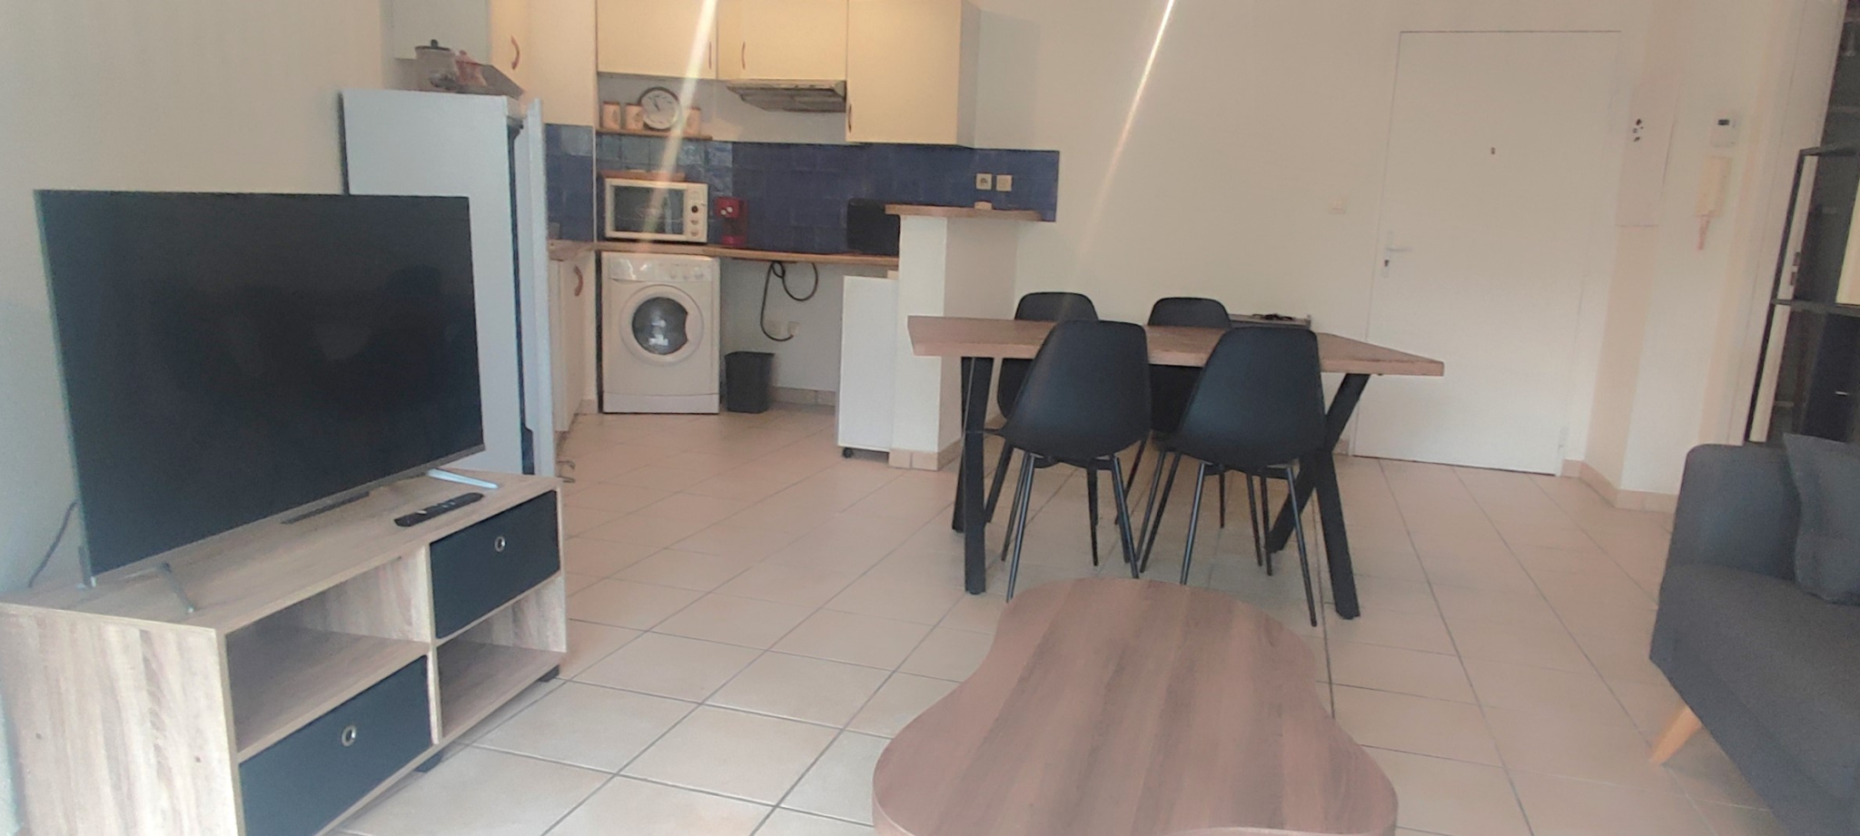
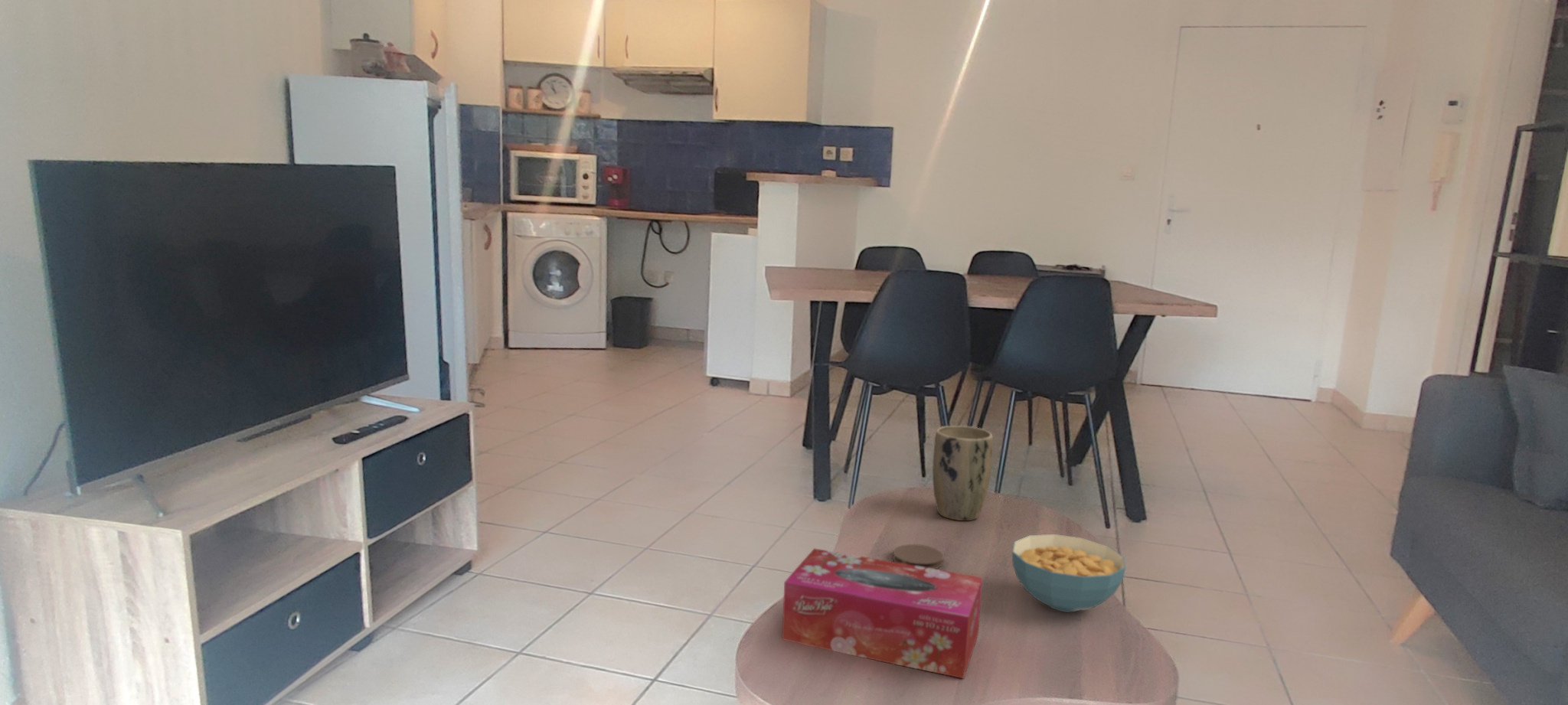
+ plant pot (961, 473)
+ tissue box (883, 609)
+ cereal bowl (1065, 579)
+ coaster (917, 556)
